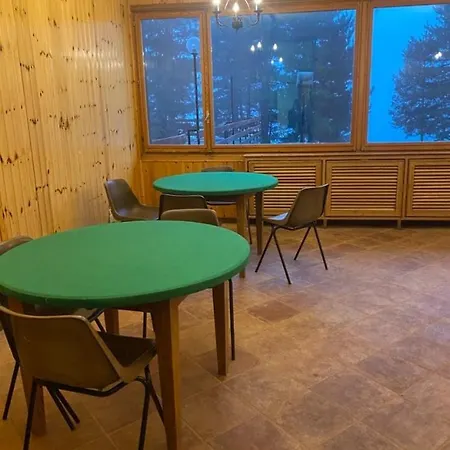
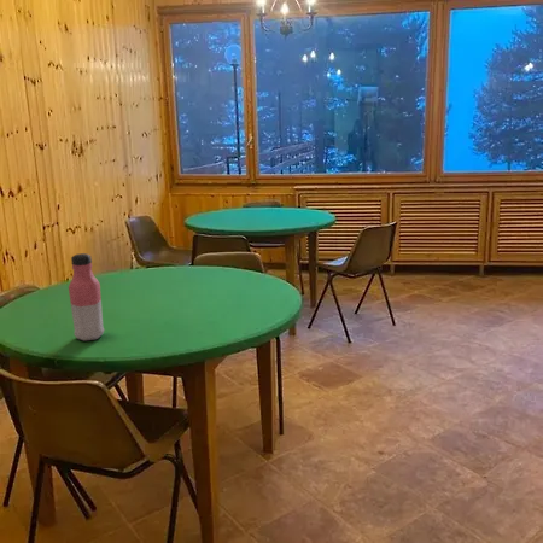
+ water bottle (84, 296)
